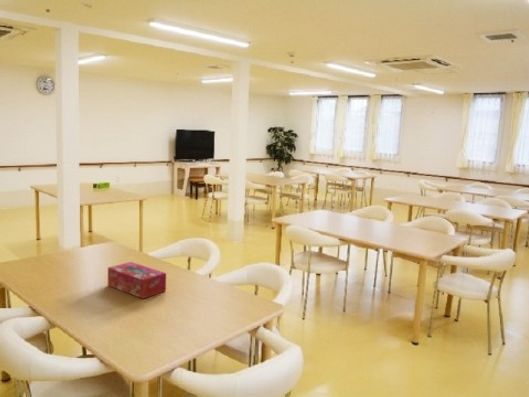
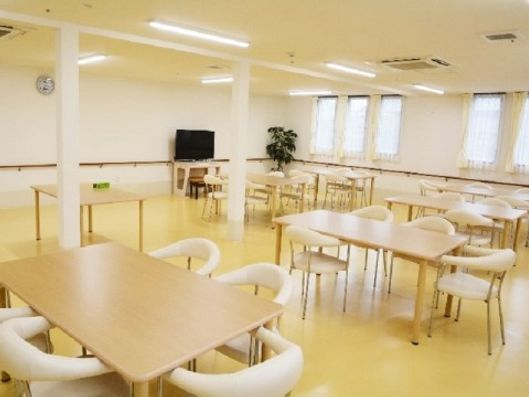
- tissue box (136, 279)
